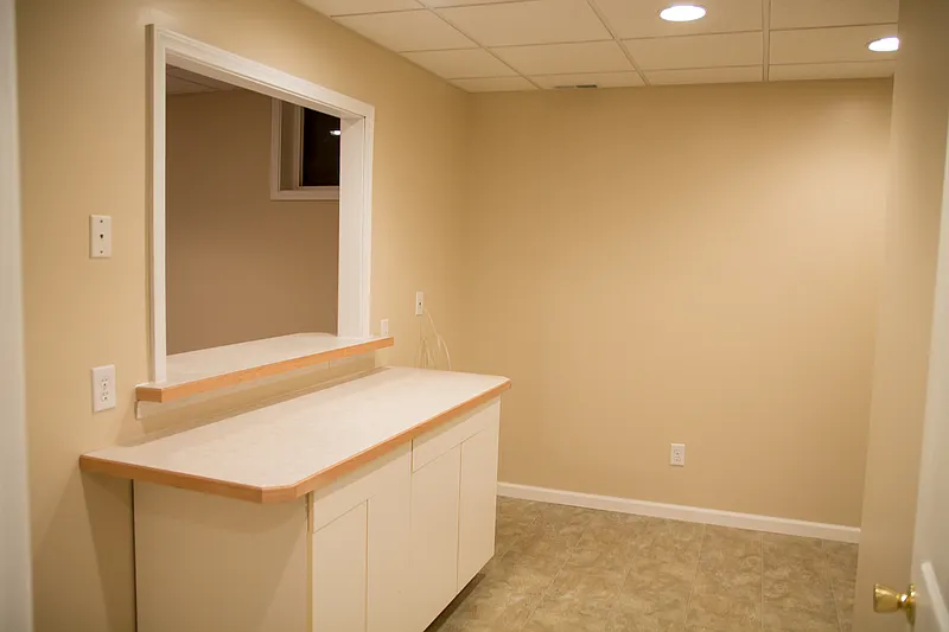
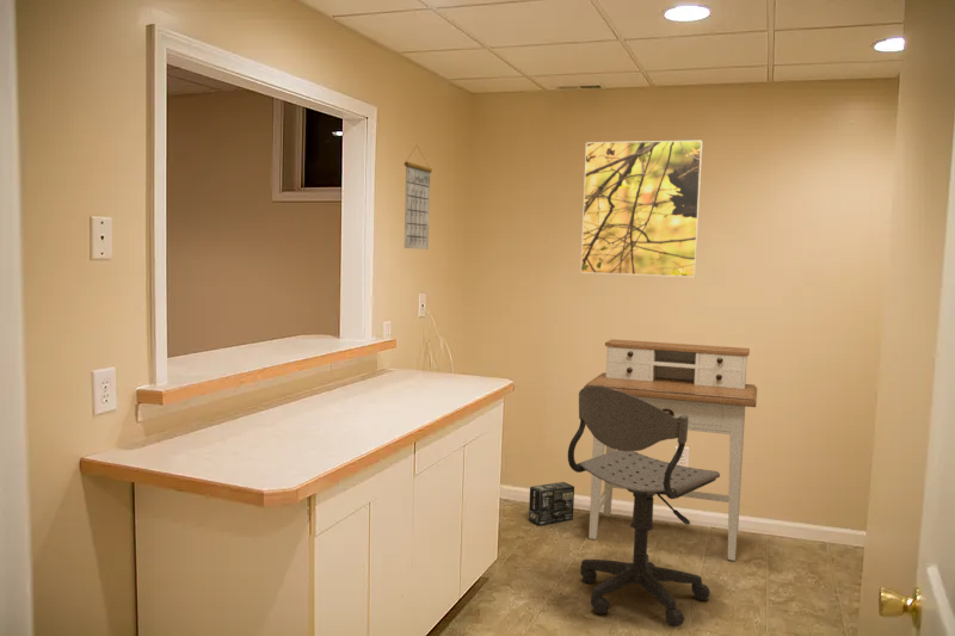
+ calendar (417, 197)
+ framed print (640, 208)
+ desk (688, 430)
+ office chair (640, 490)
+ box (552, 502)
